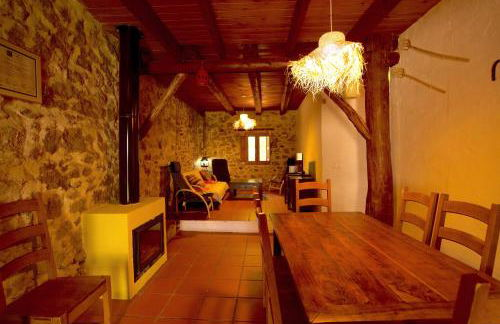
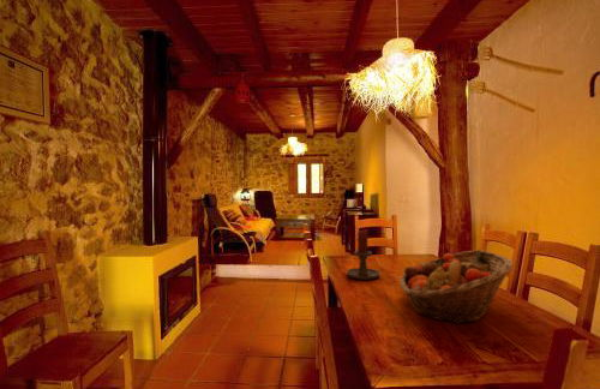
+ candle holder (362, 251)
+ fruit basket (451, 280)
